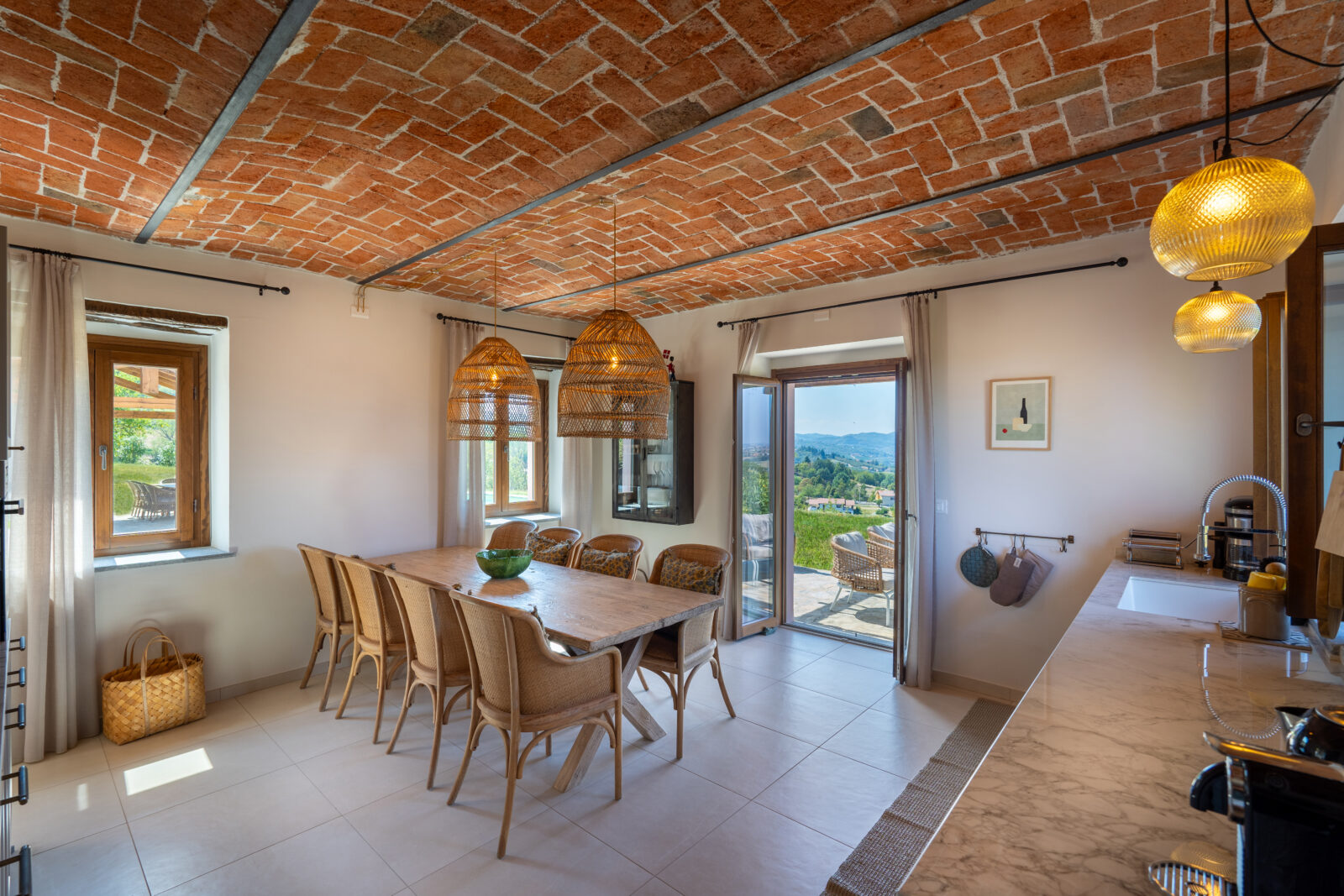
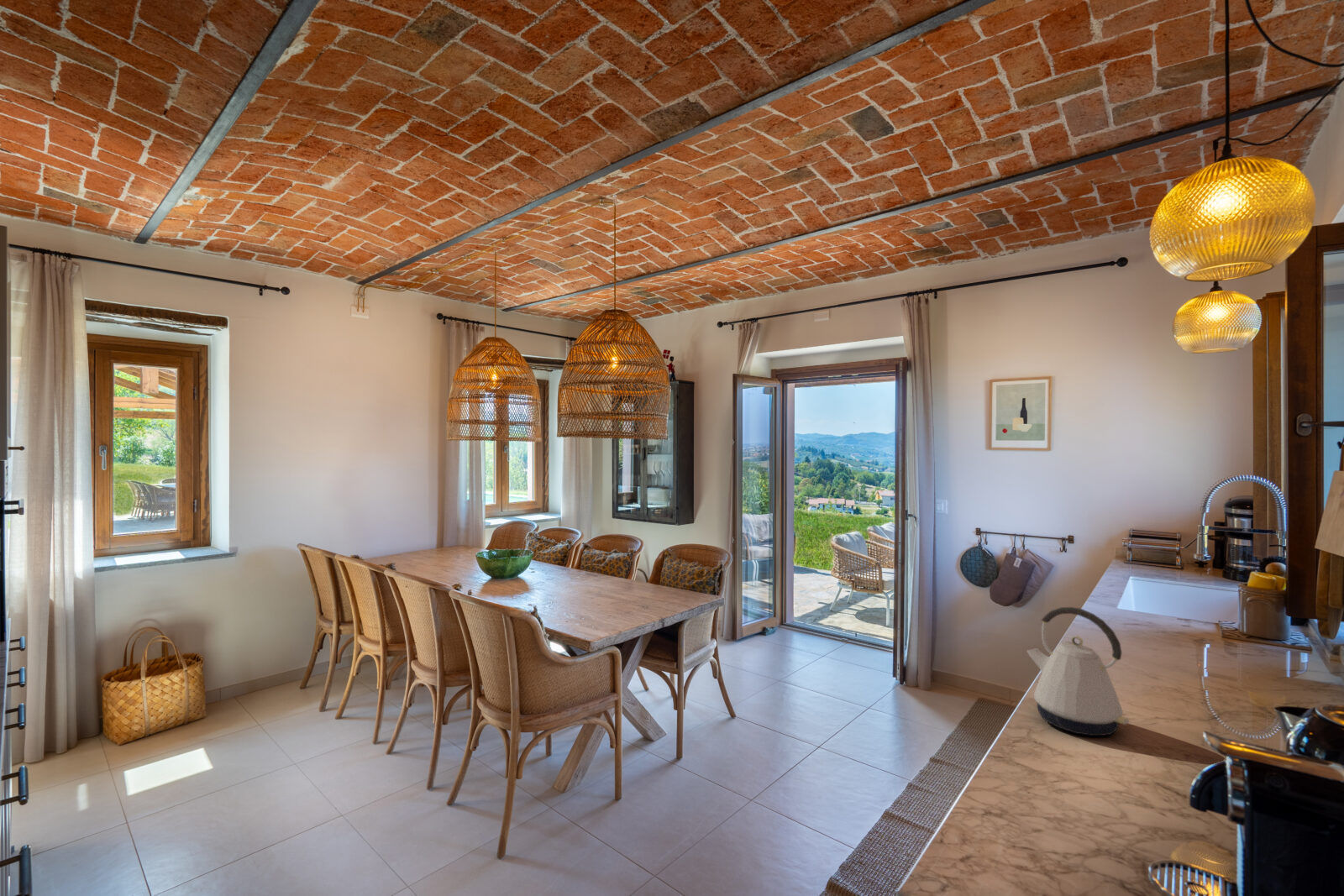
+ kettle (1074, 664)
